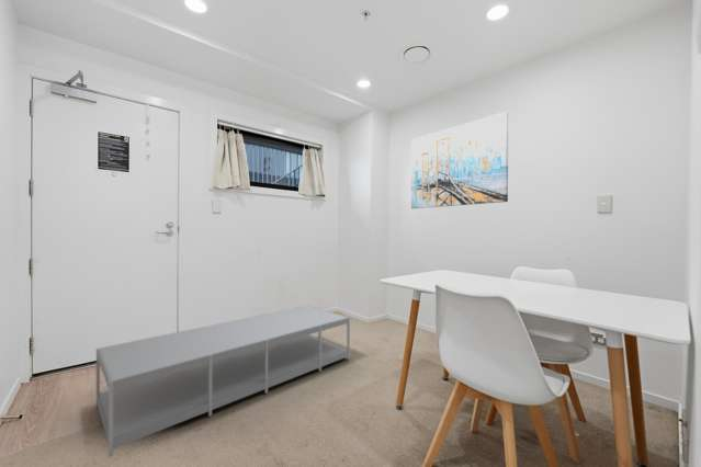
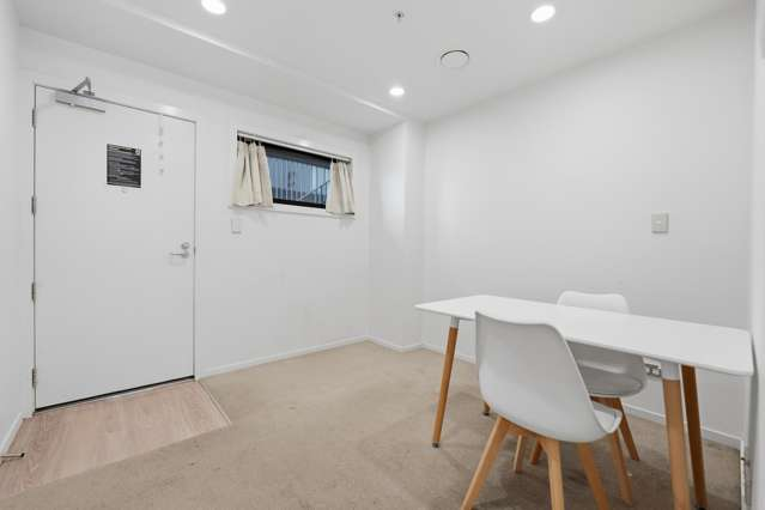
- wall art (453, 167)
- storage bench (242, 354)
